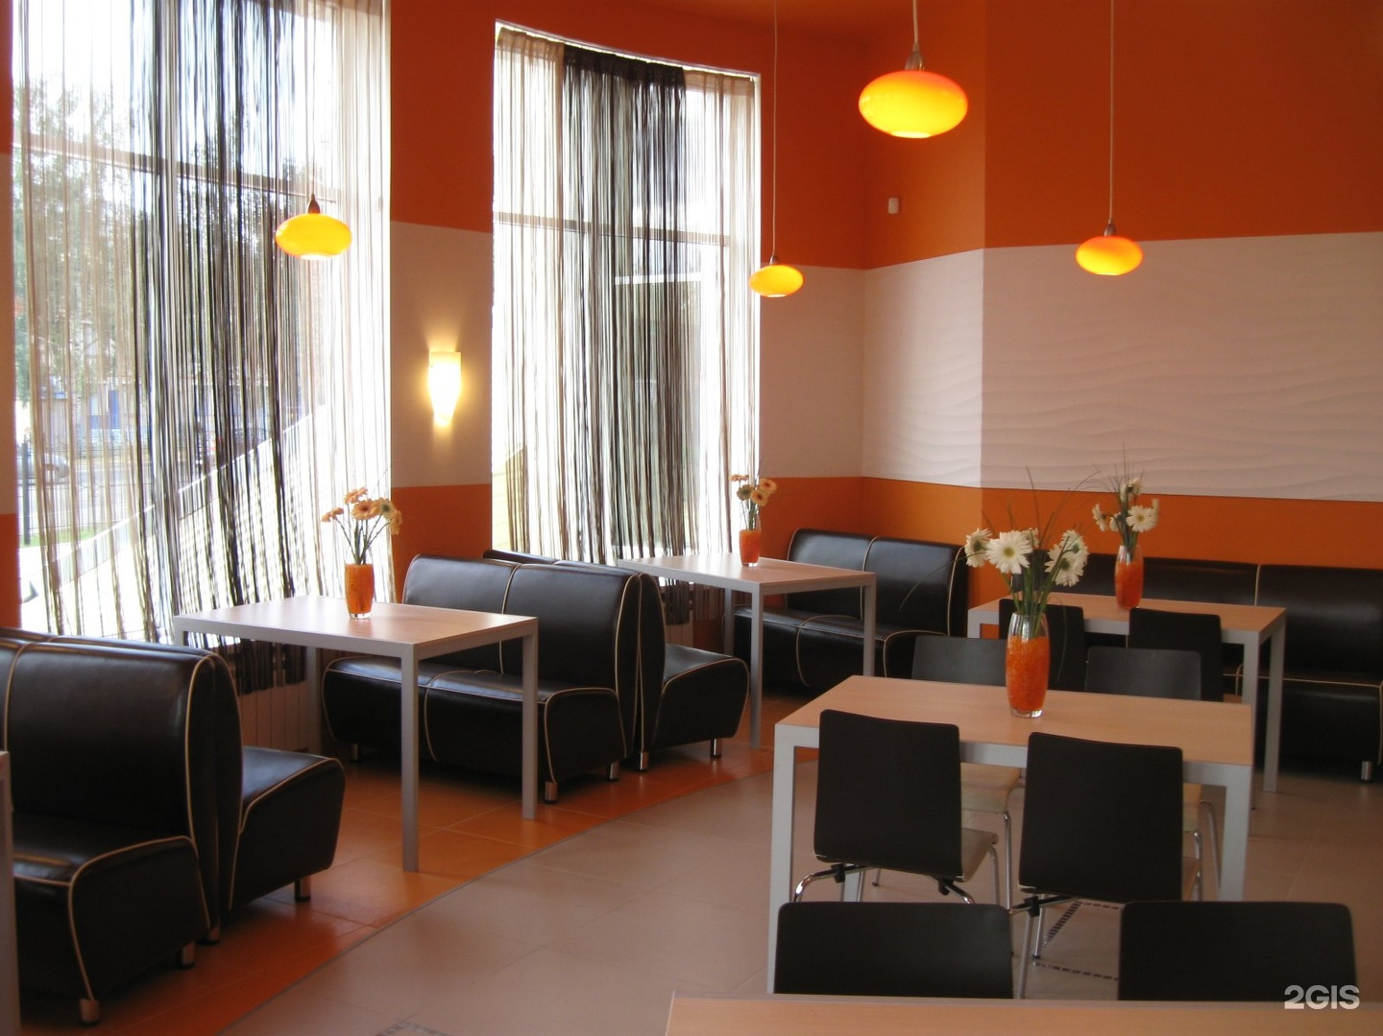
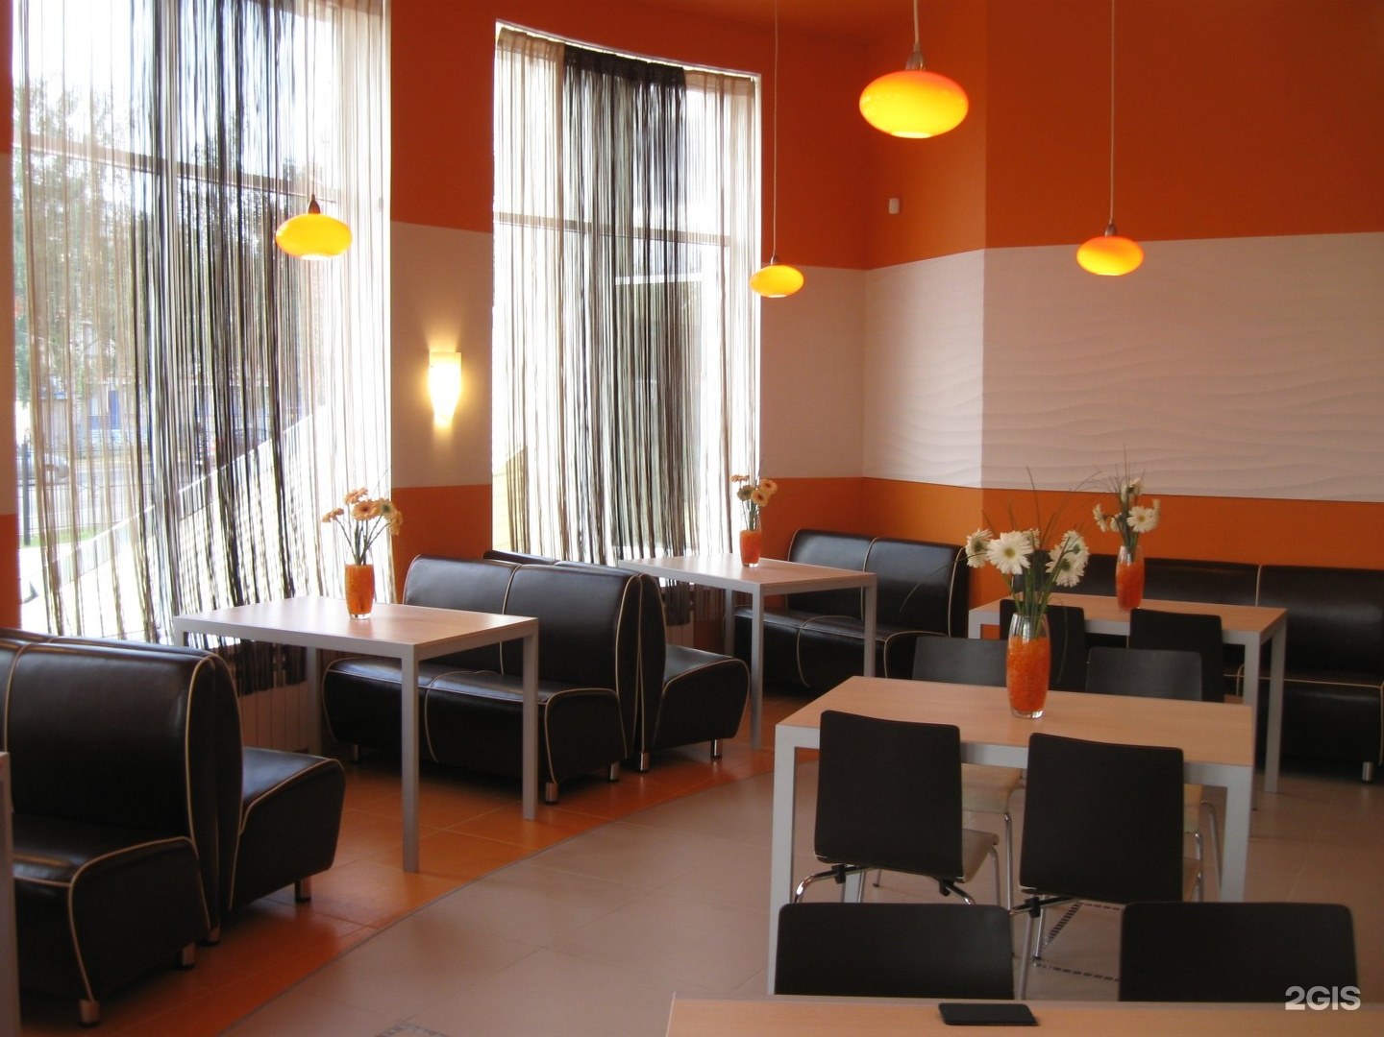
+ smartphone (986, 1014)
